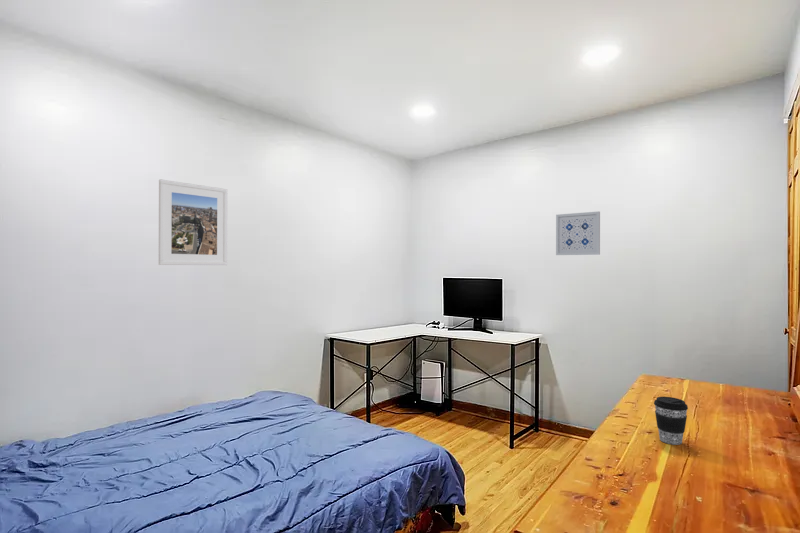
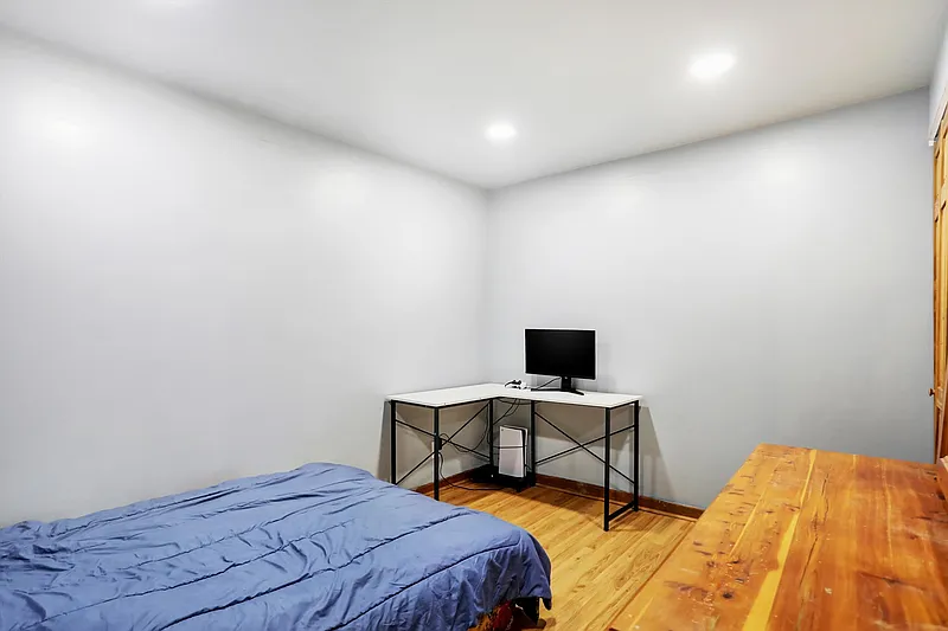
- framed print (194, 224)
- coffee cup (670, 420)
- wall art (577, 234)
